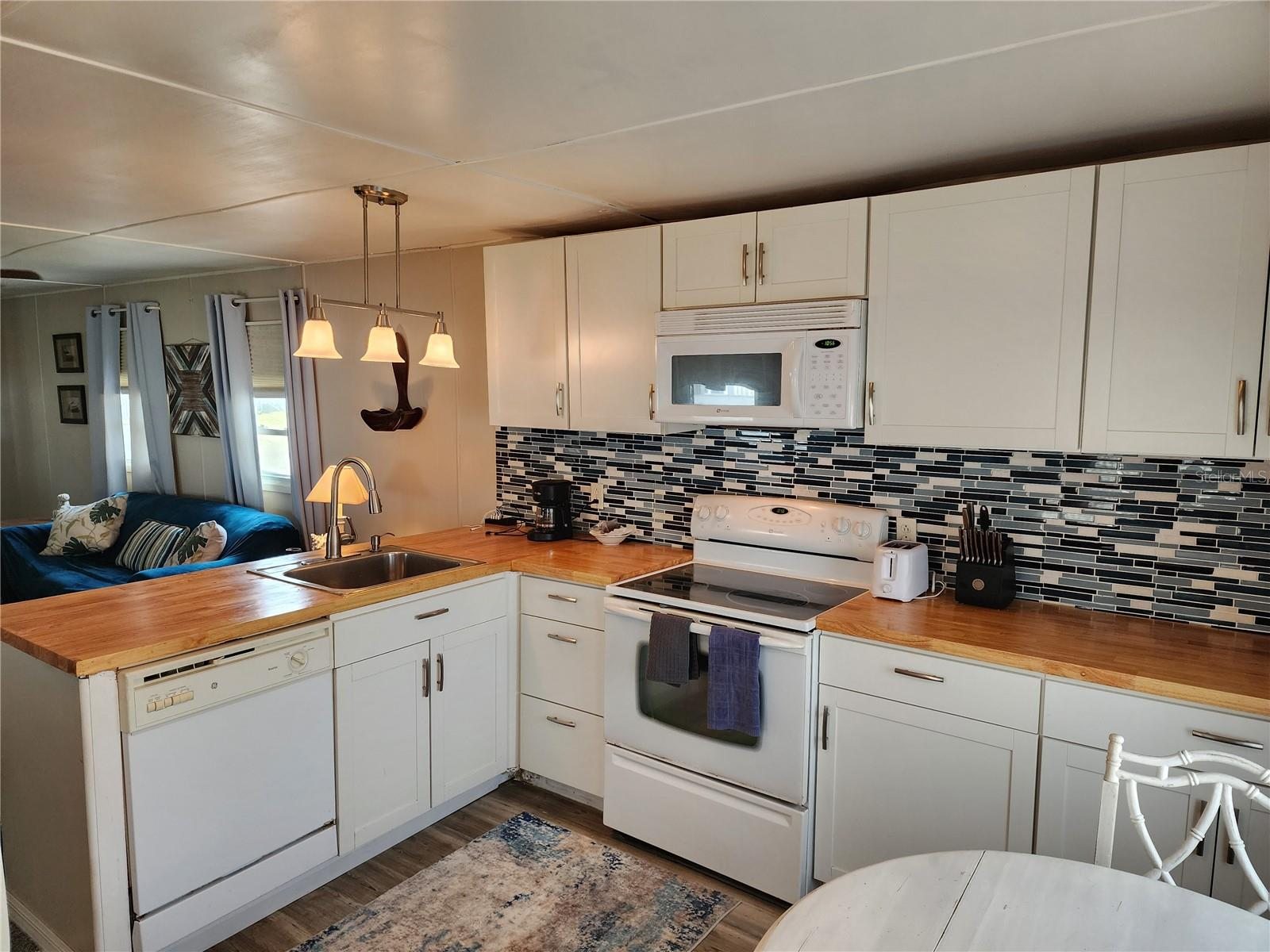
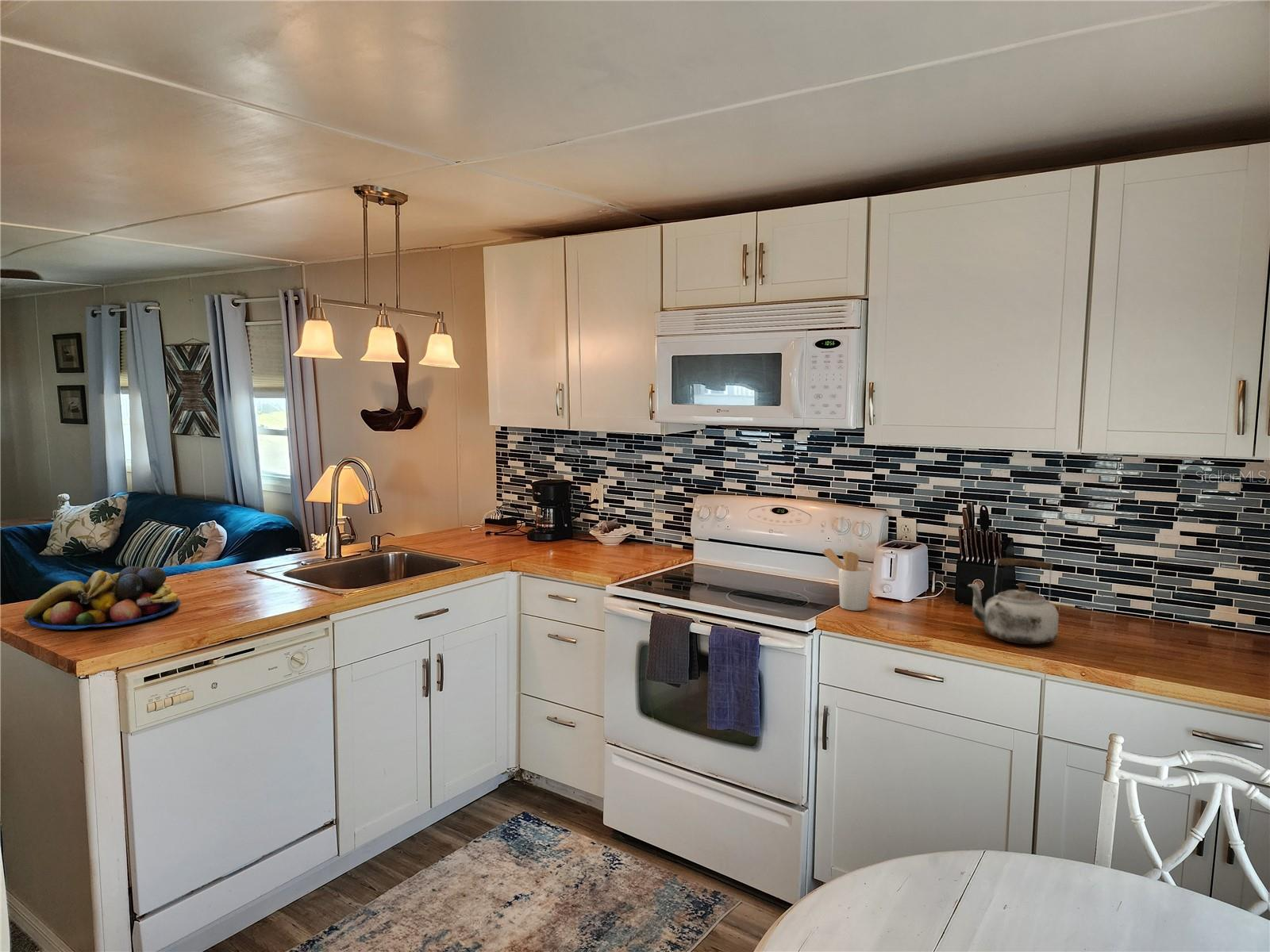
+ utensil holder (845, 577)
+ fruit bowl (106, 590)
+ kettle (1012, 597)
